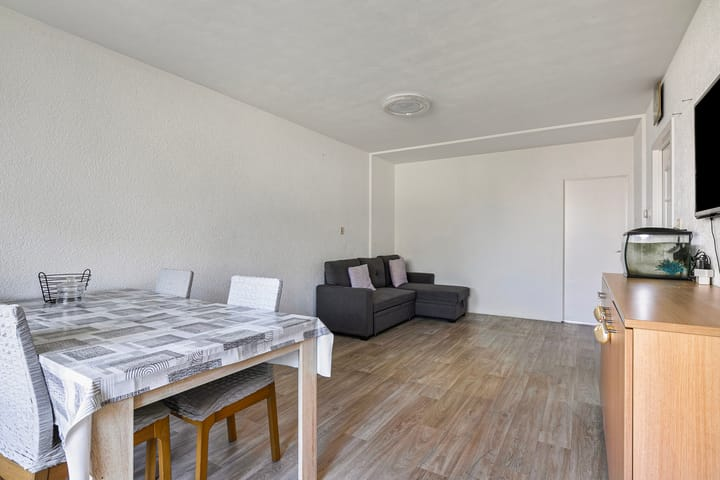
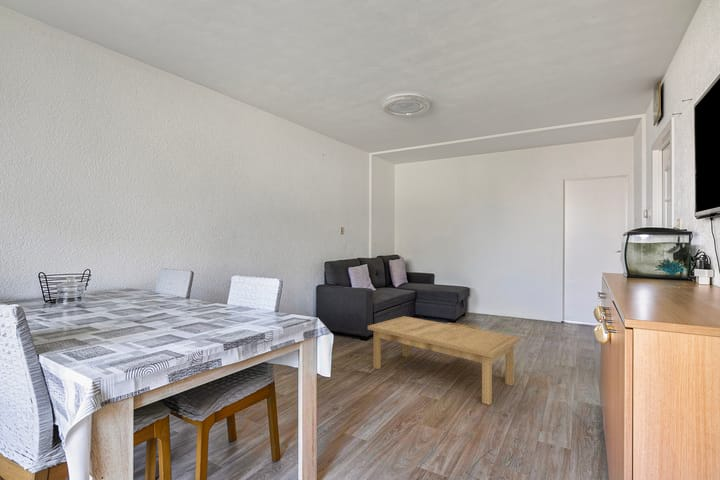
+ coffee table (440, 352)
